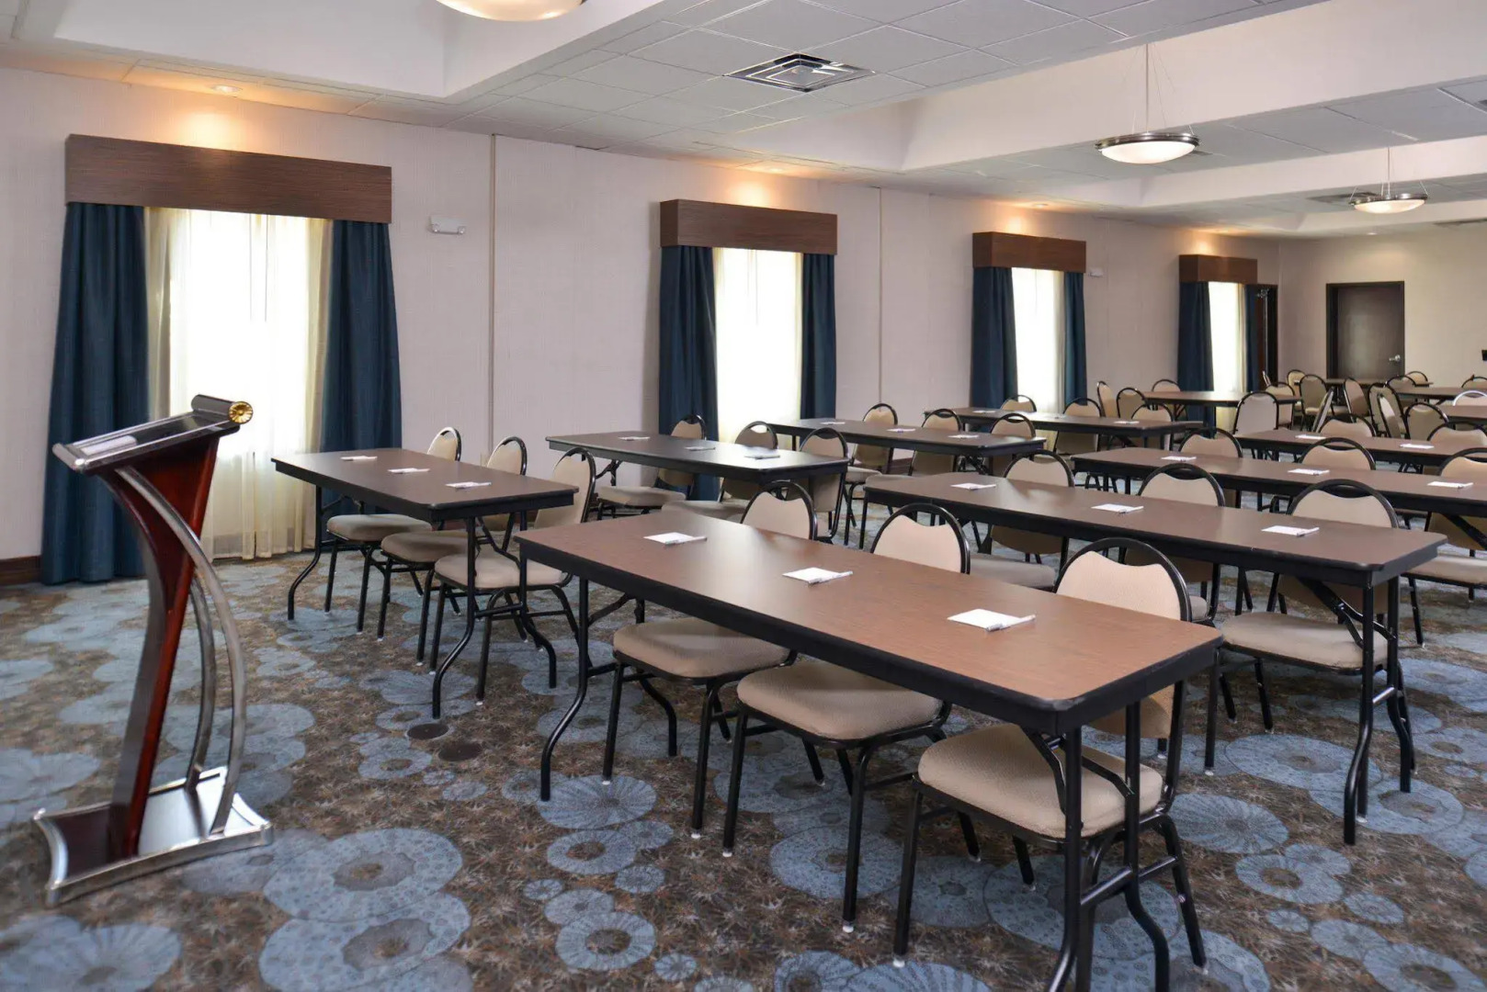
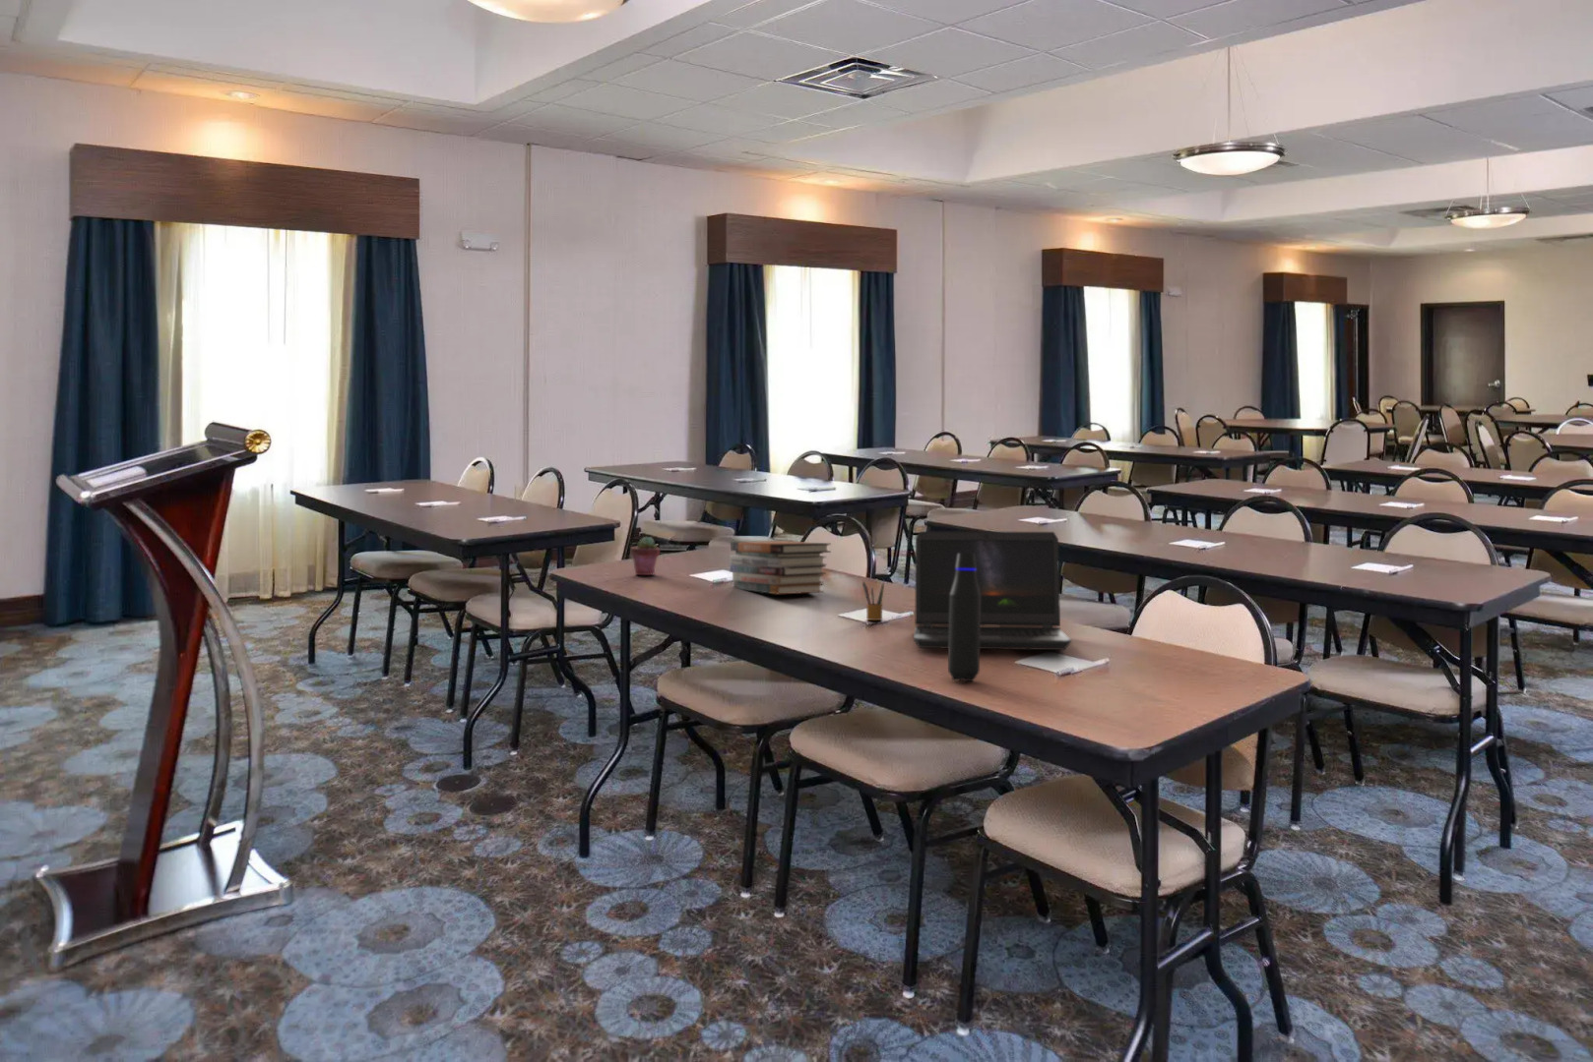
+ pencil box (873, 600)
+ water bottle (964, 616)
+ laptop computer (988, 587)
+ potted succulent (645, 555)
+ book stack (778, 567)
